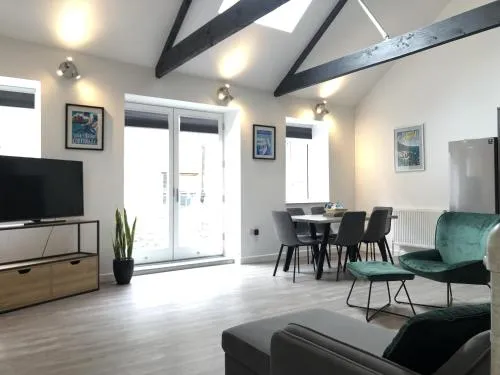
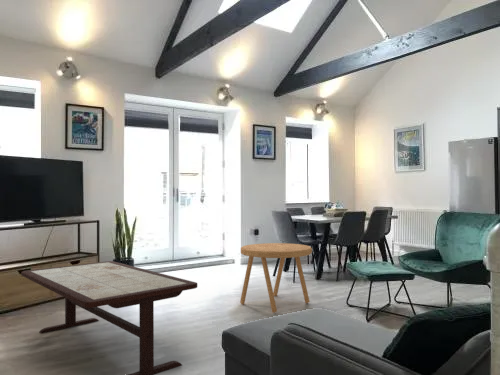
+ side table (277, 275)
+ coffee table (102, 312)
